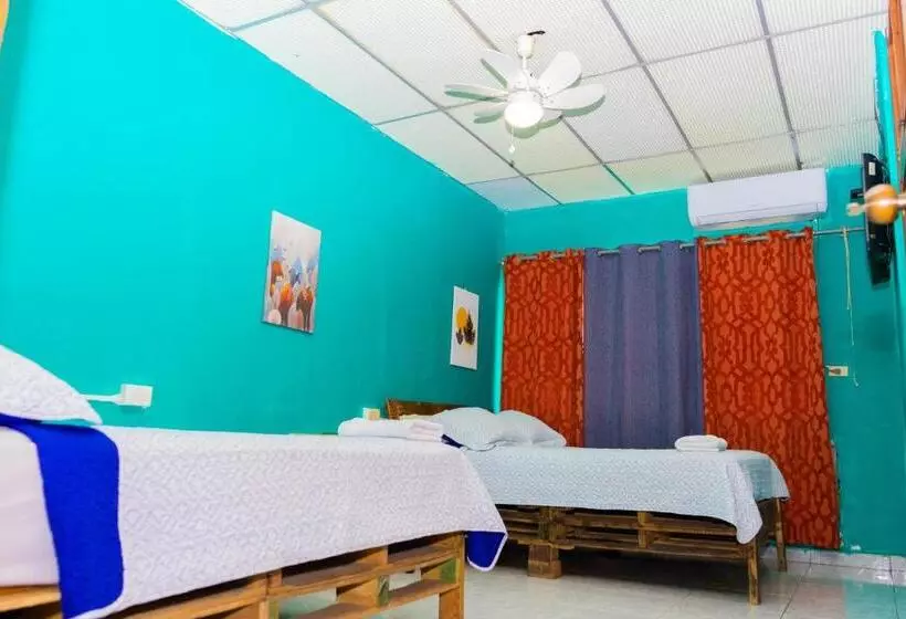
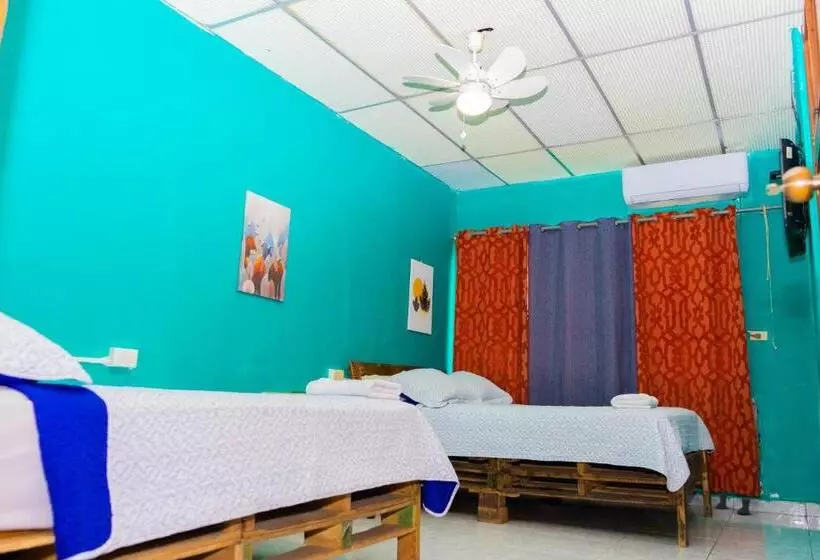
+ boots (726, 503)
